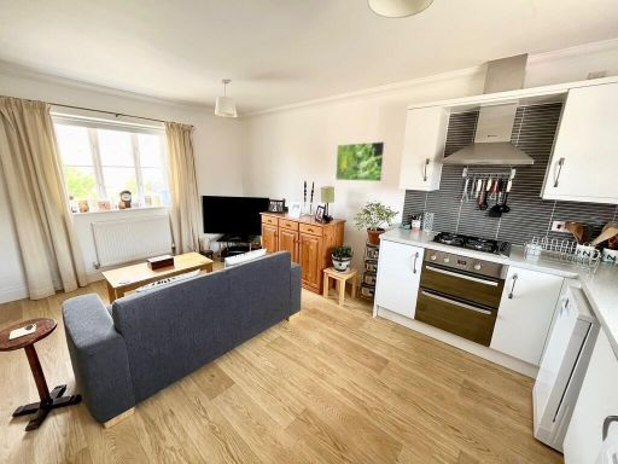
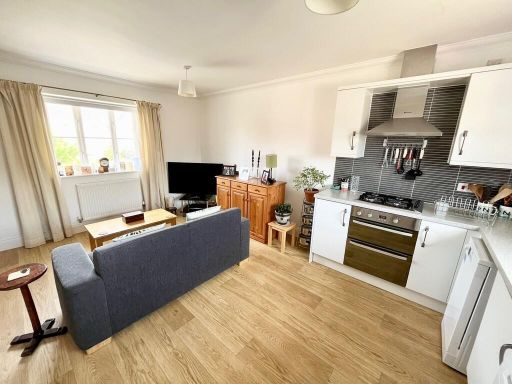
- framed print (358, 162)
